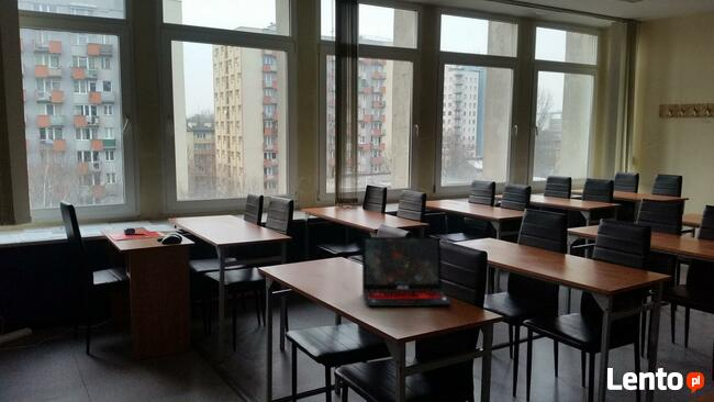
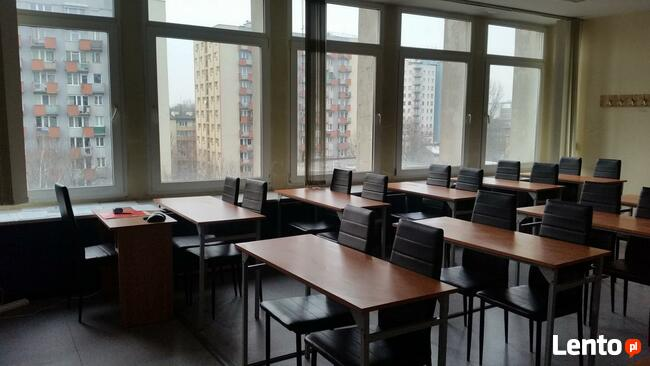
- laptop (404, 270)
